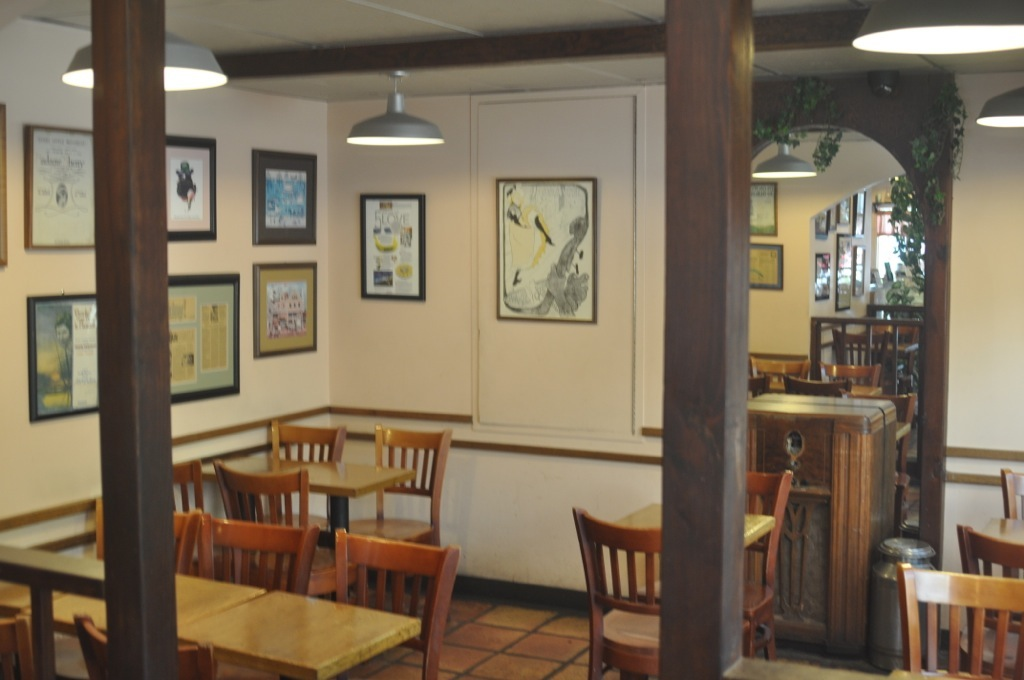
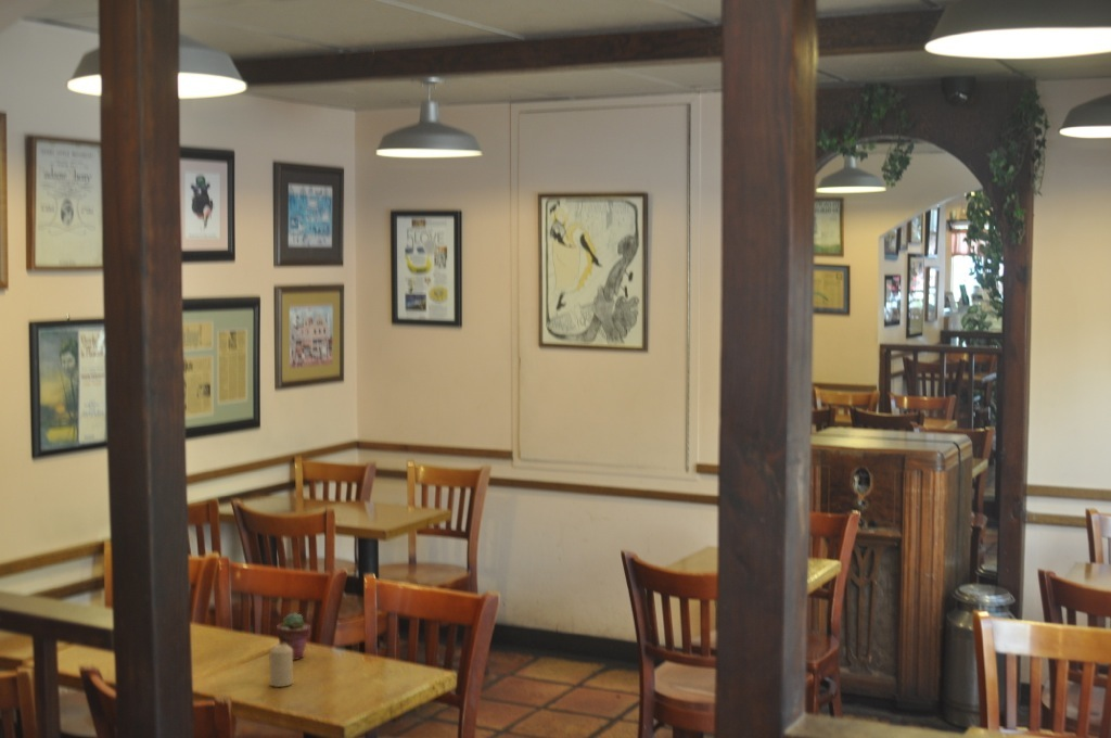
+ candle (281, 663)
+ potted succulent (293, 635)
